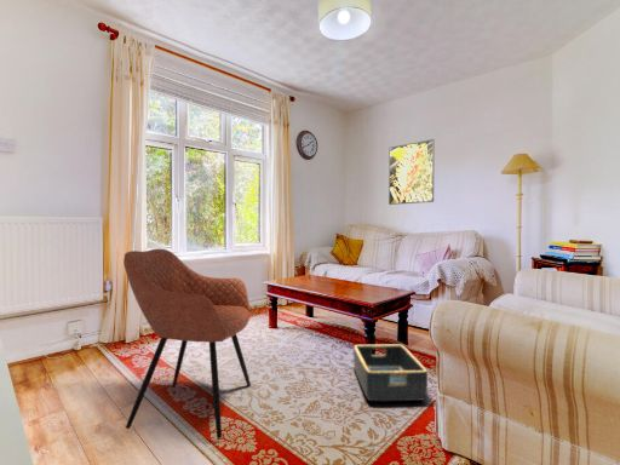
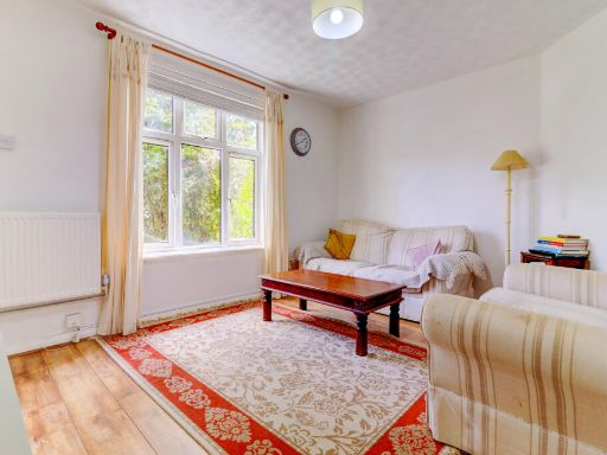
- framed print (409, 173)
- basket (386, 369)
- armchair (191, 328)
